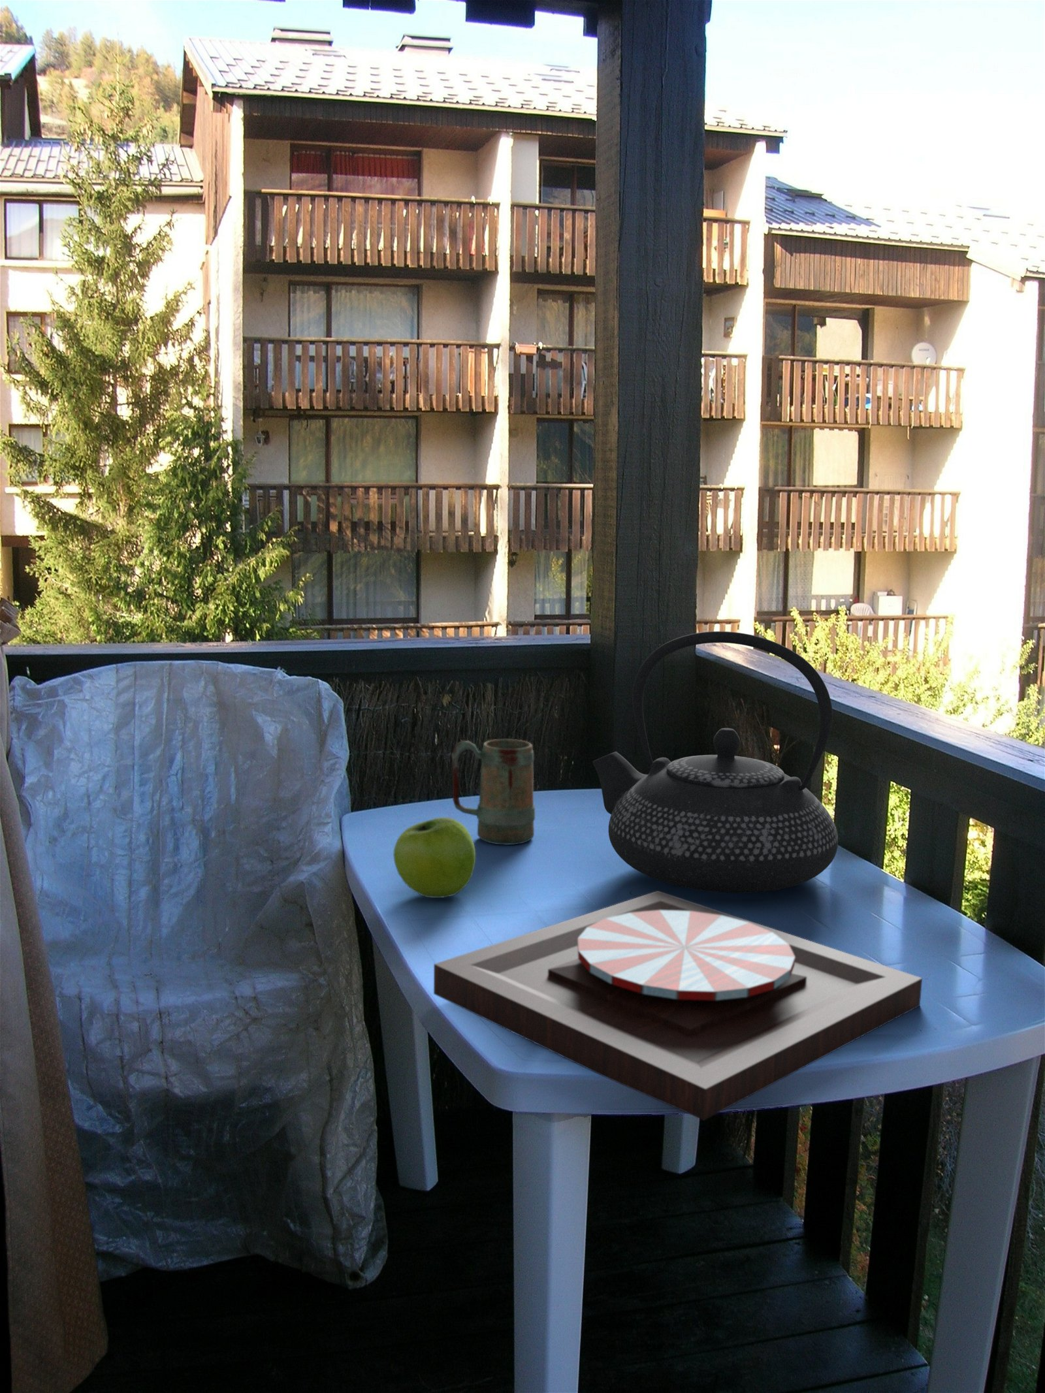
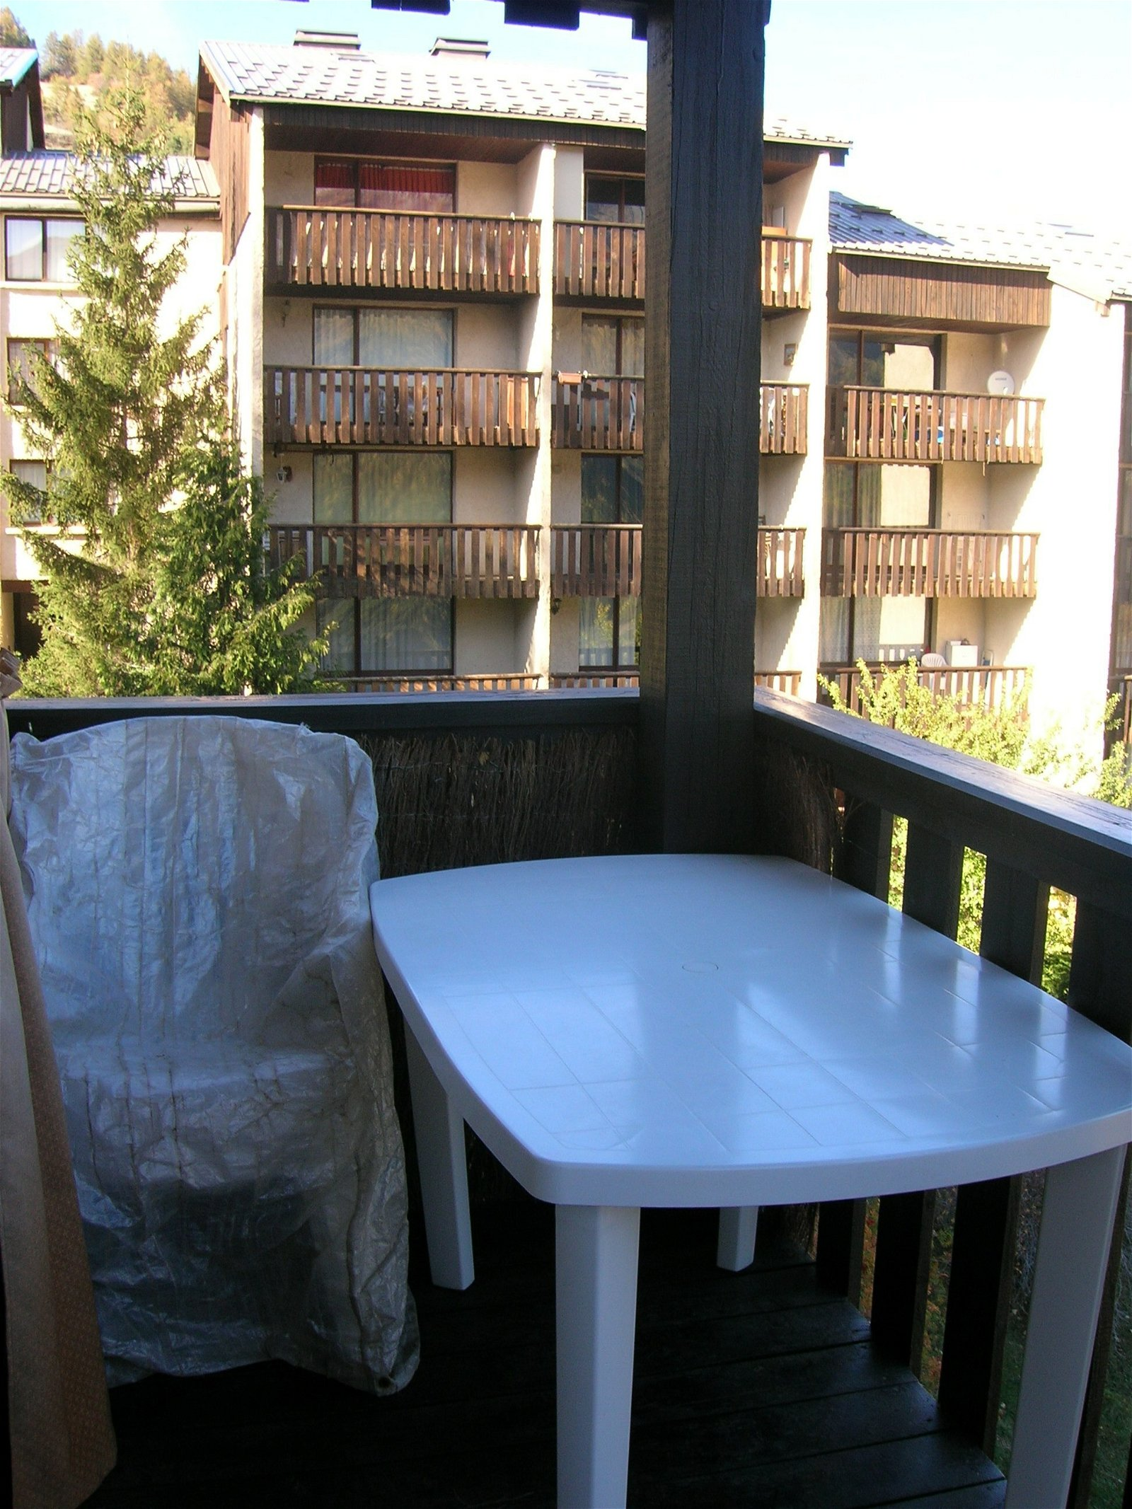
- mug (493, 789)
- teapot (710, 755)
- fruit (435, 856)
- plate (676, 975)
